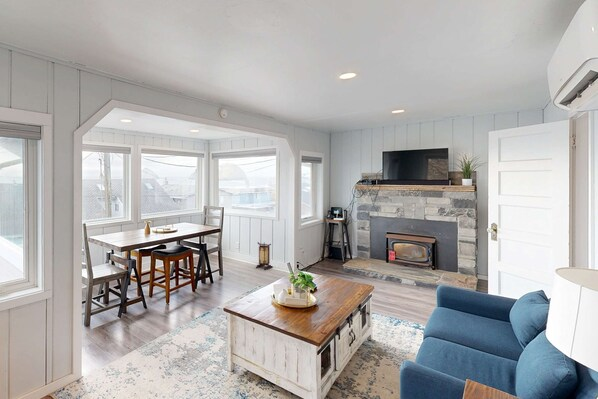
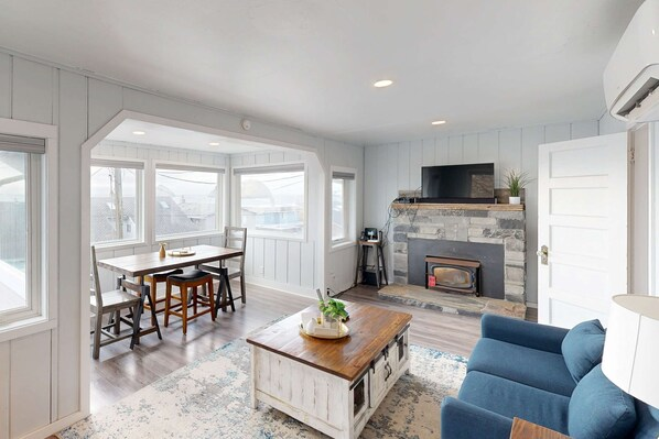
- lantern (264, 254)
